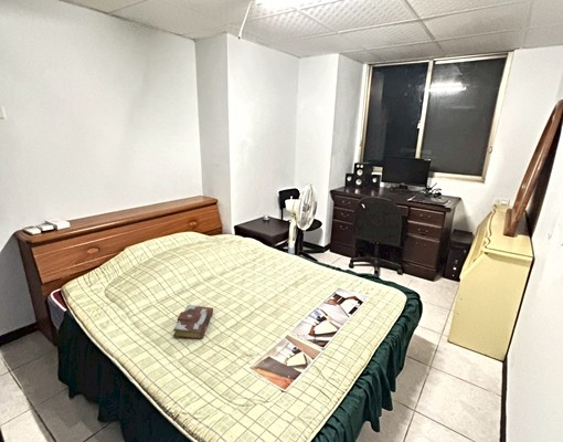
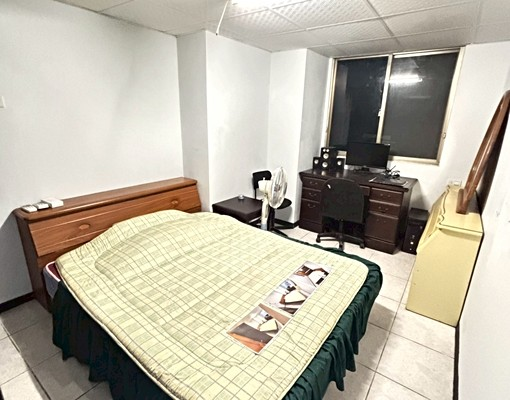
- book (193, 319)
